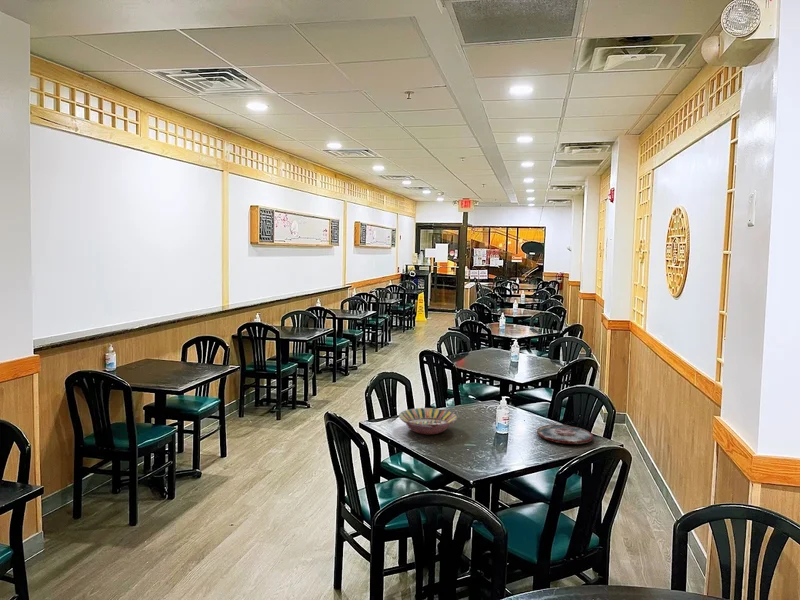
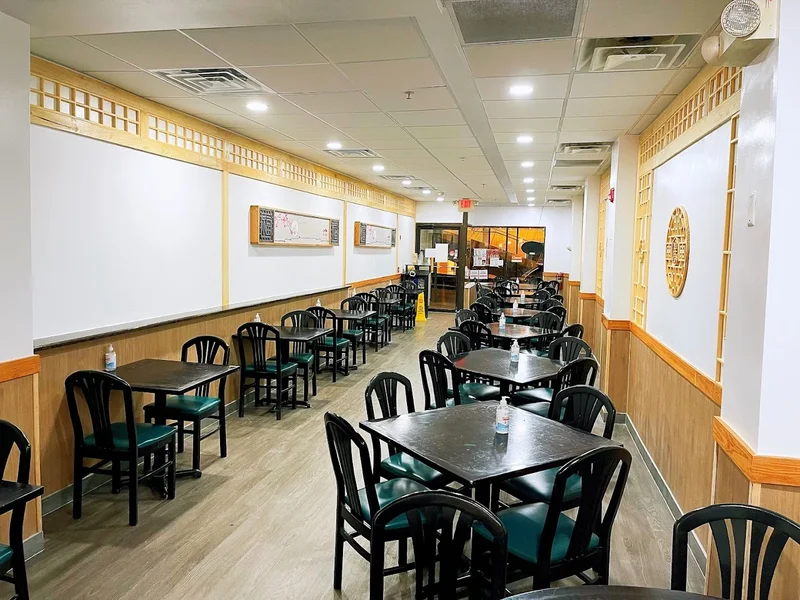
- serving bowl (427, 423)
- plate (564, 434)
